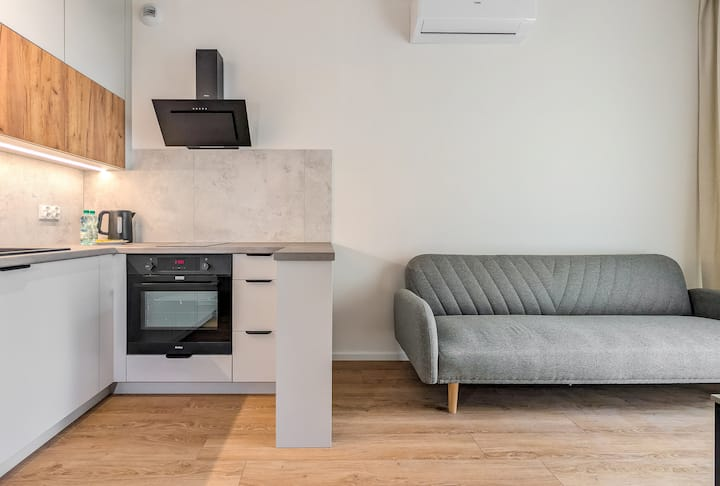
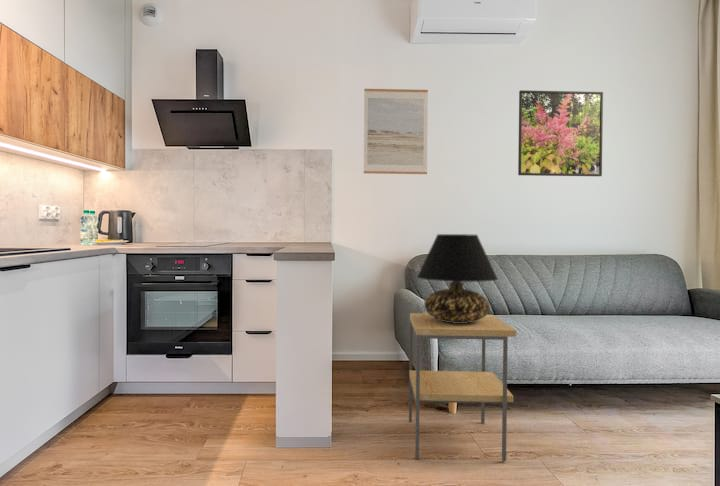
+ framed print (560, 133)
+ table lamp (456, 277)
+ wall art (395, 131)
+ side table (457, 380)
